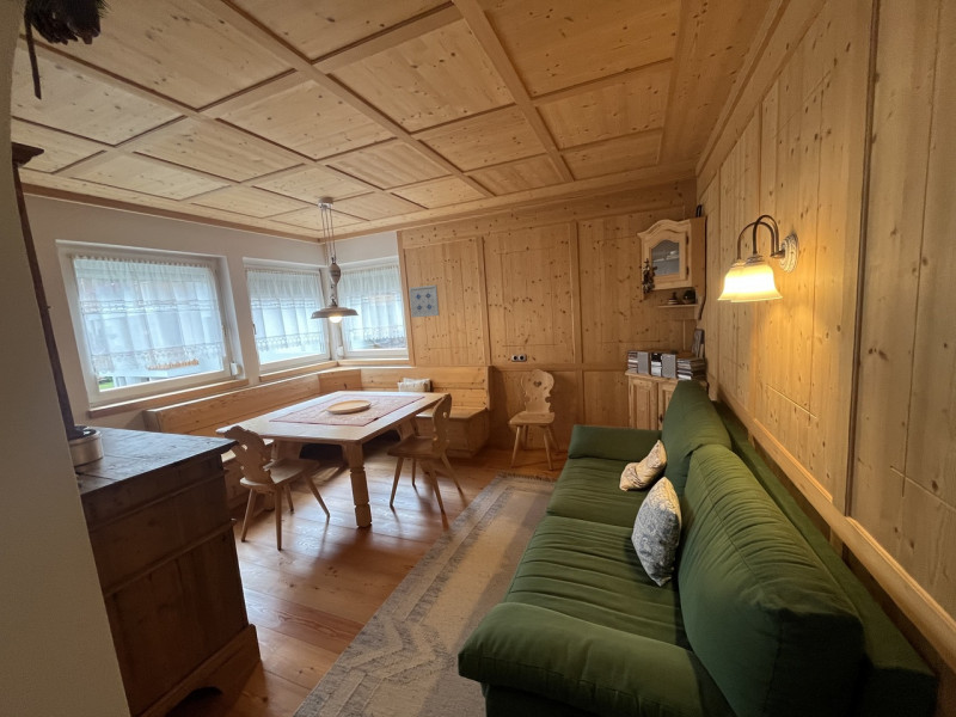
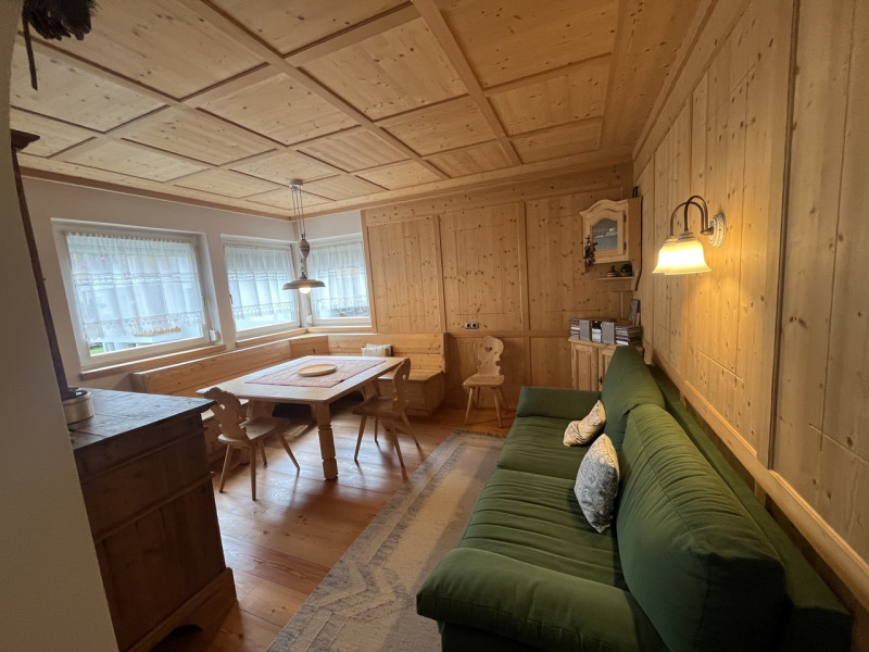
- wall art (423, 301)
